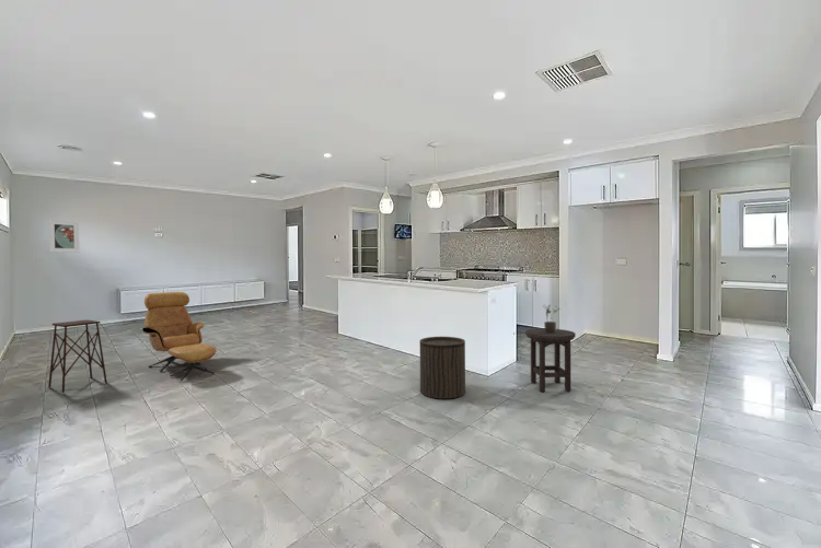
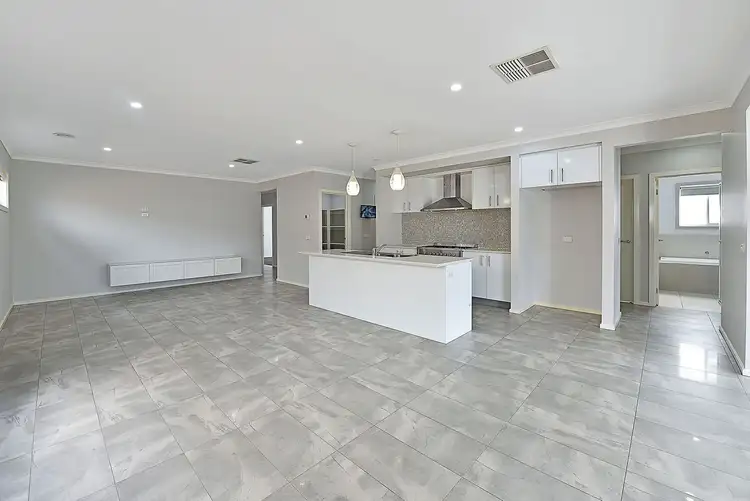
- potted plant (551, 317)
- armchair (181, 331)
- stool (442, 365)
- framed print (63, 236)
- stool (544, 359)
- side table (77, 353)
